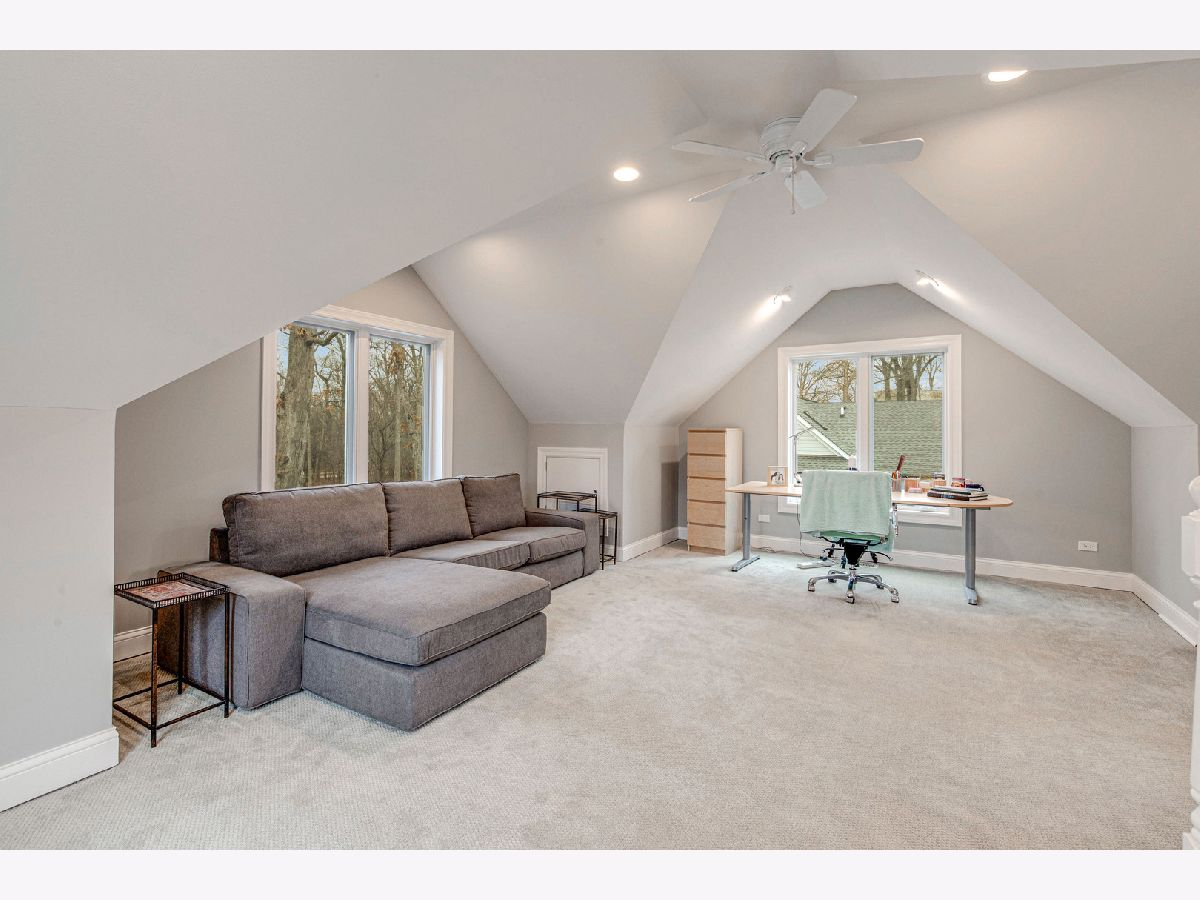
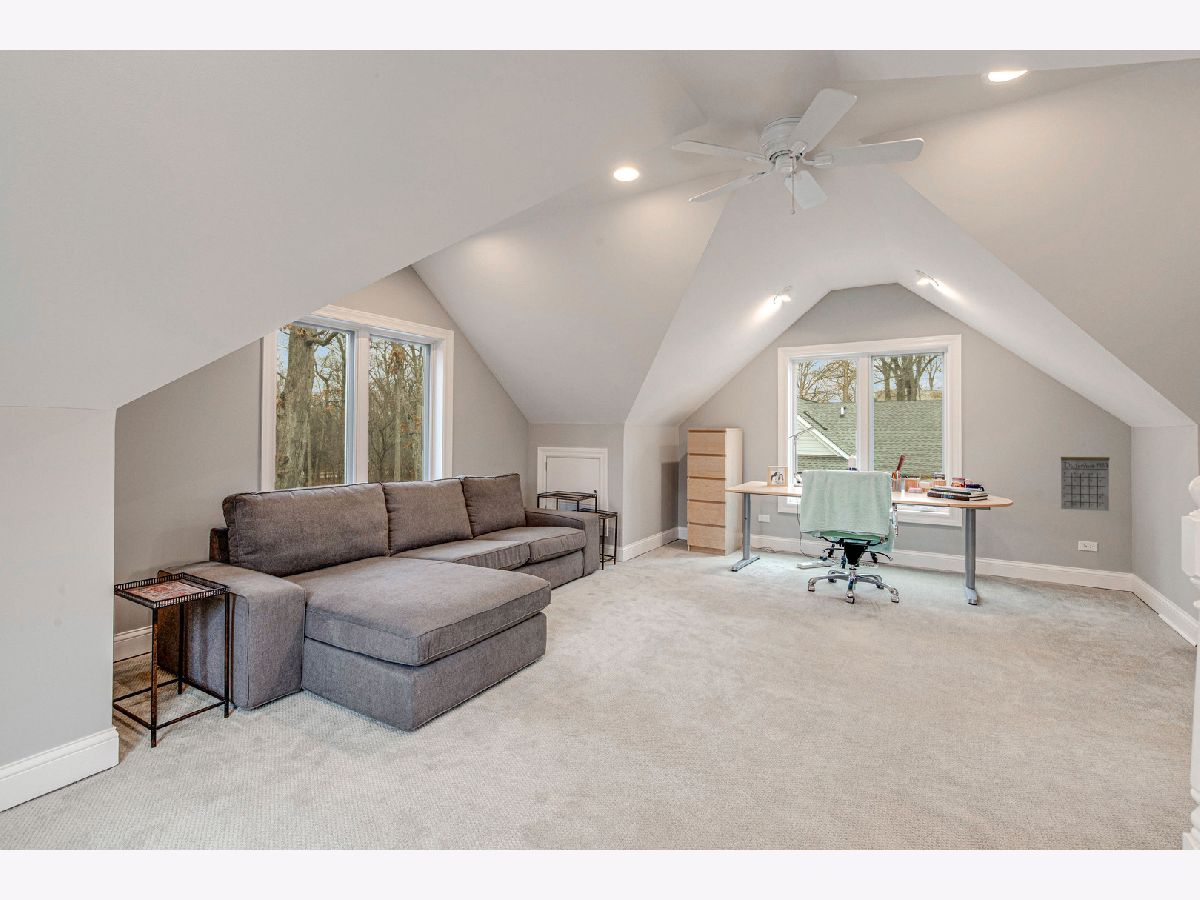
+ calendar (1084, 477)
